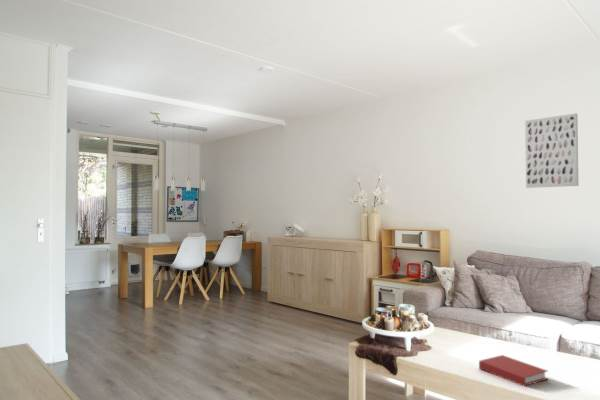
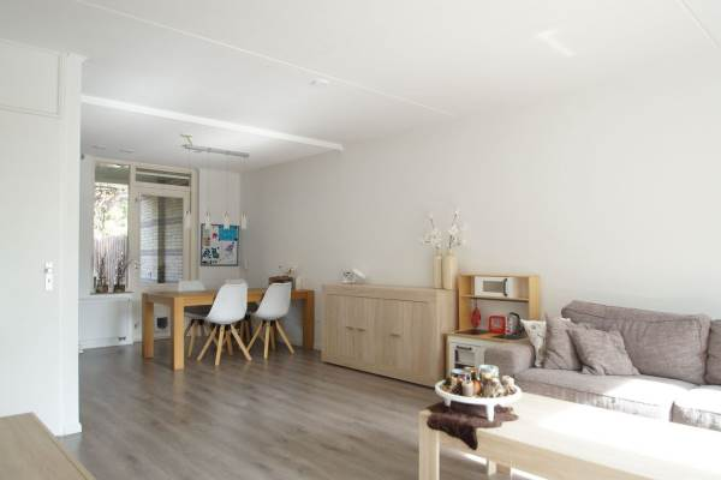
- book (512, 369)
- wall art (550, 152)
